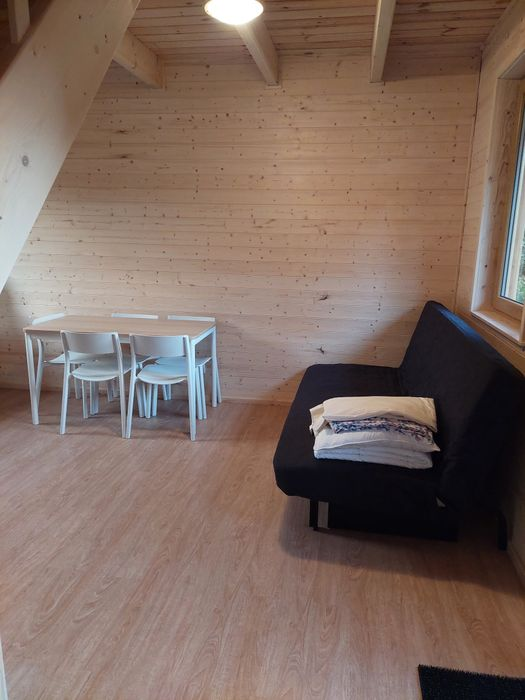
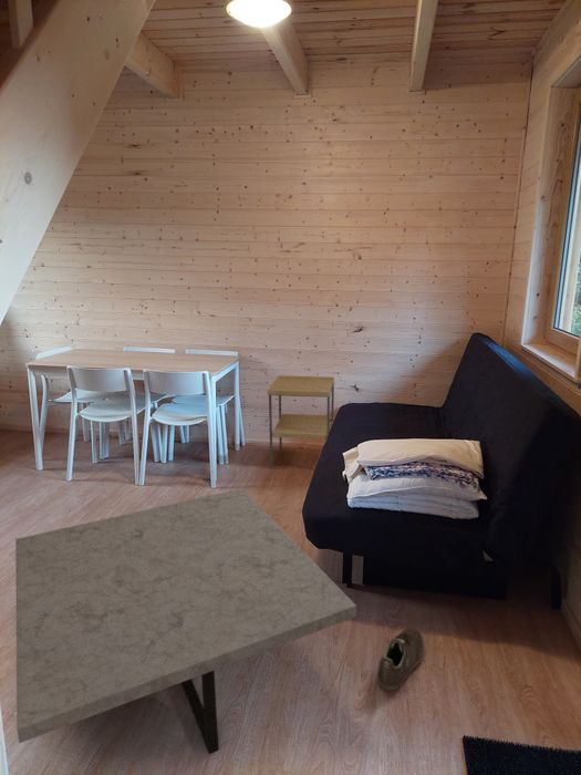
+ coffee table (170, 611)
+ sneaker (404, 650)
+ side table (302, 422)
